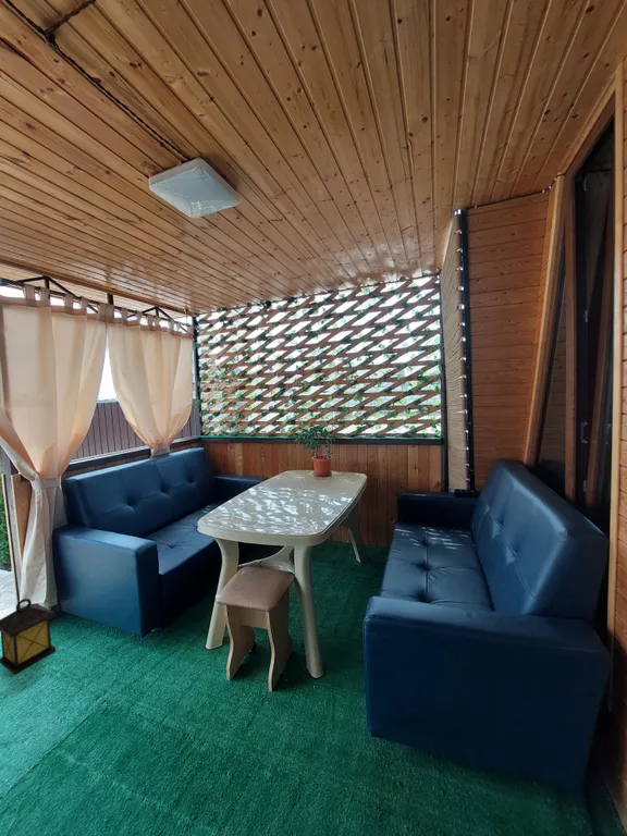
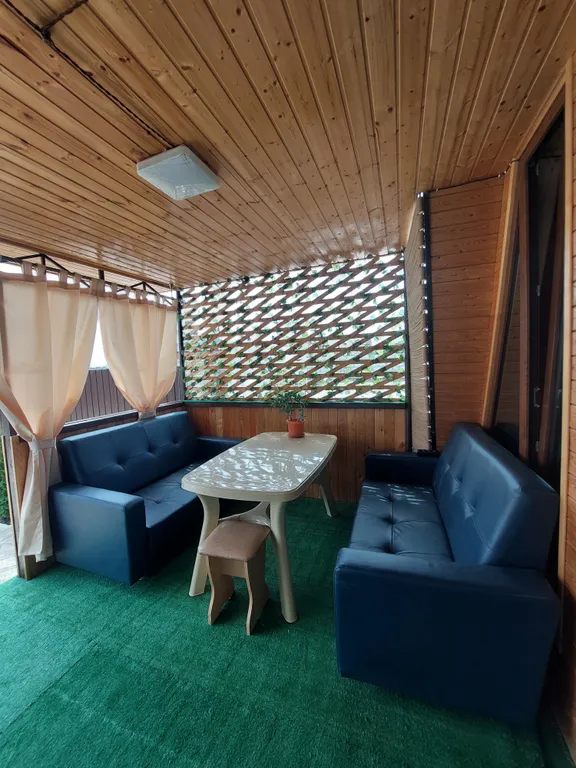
- lantern (25, 627)
